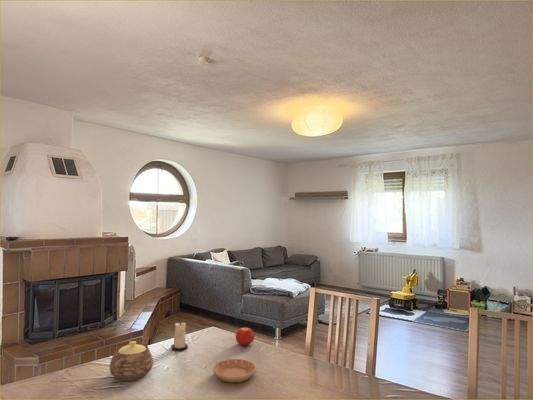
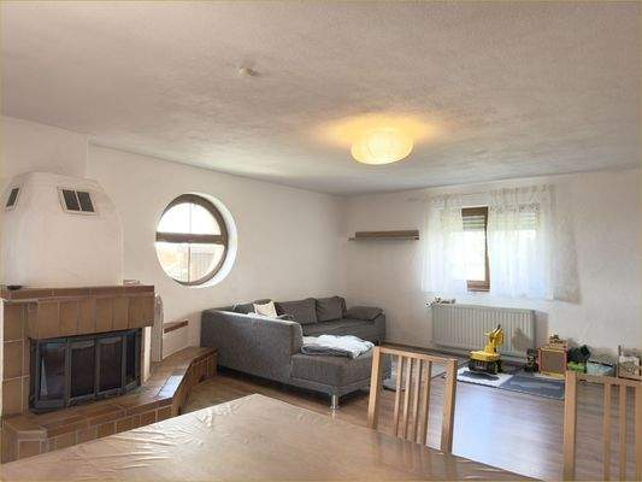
- saucer (234, 371)
- candle (180, 334)
- fruit (244, 335)
- teapot (133, 357)
